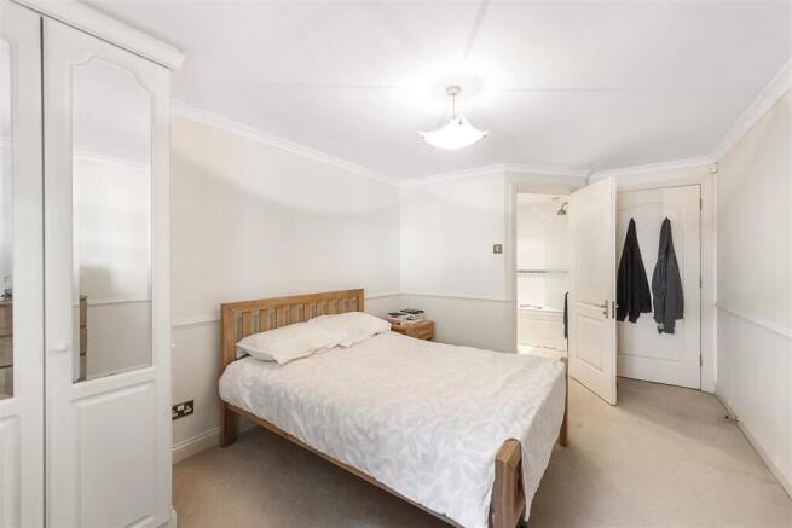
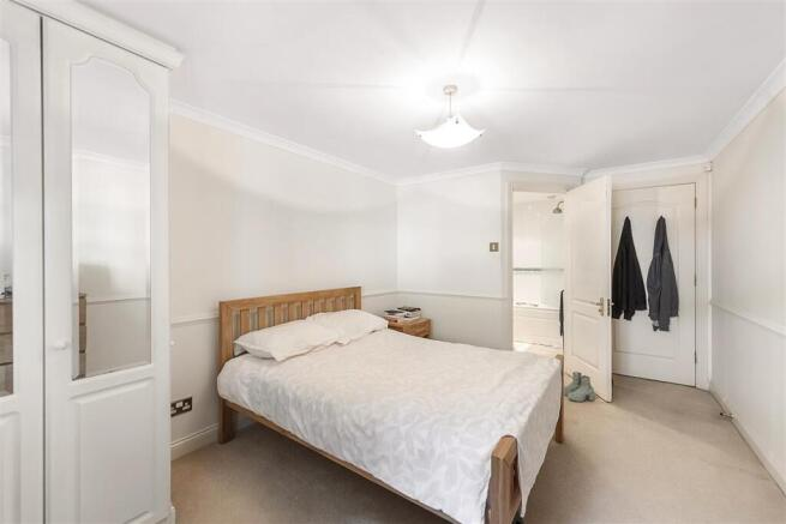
+ boots (576, 385)
